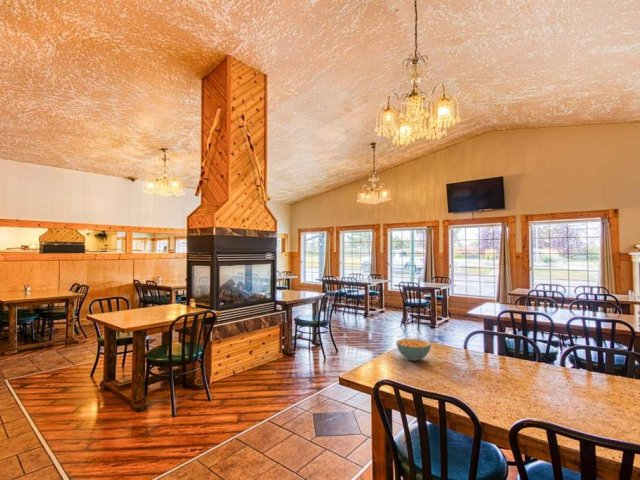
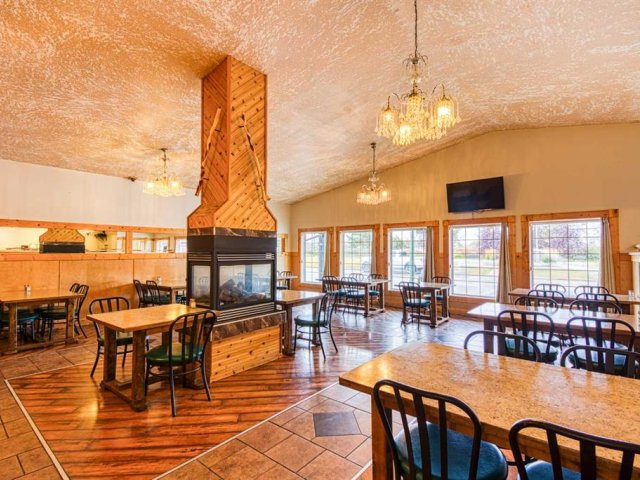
- cereal bowl (413, 351)
